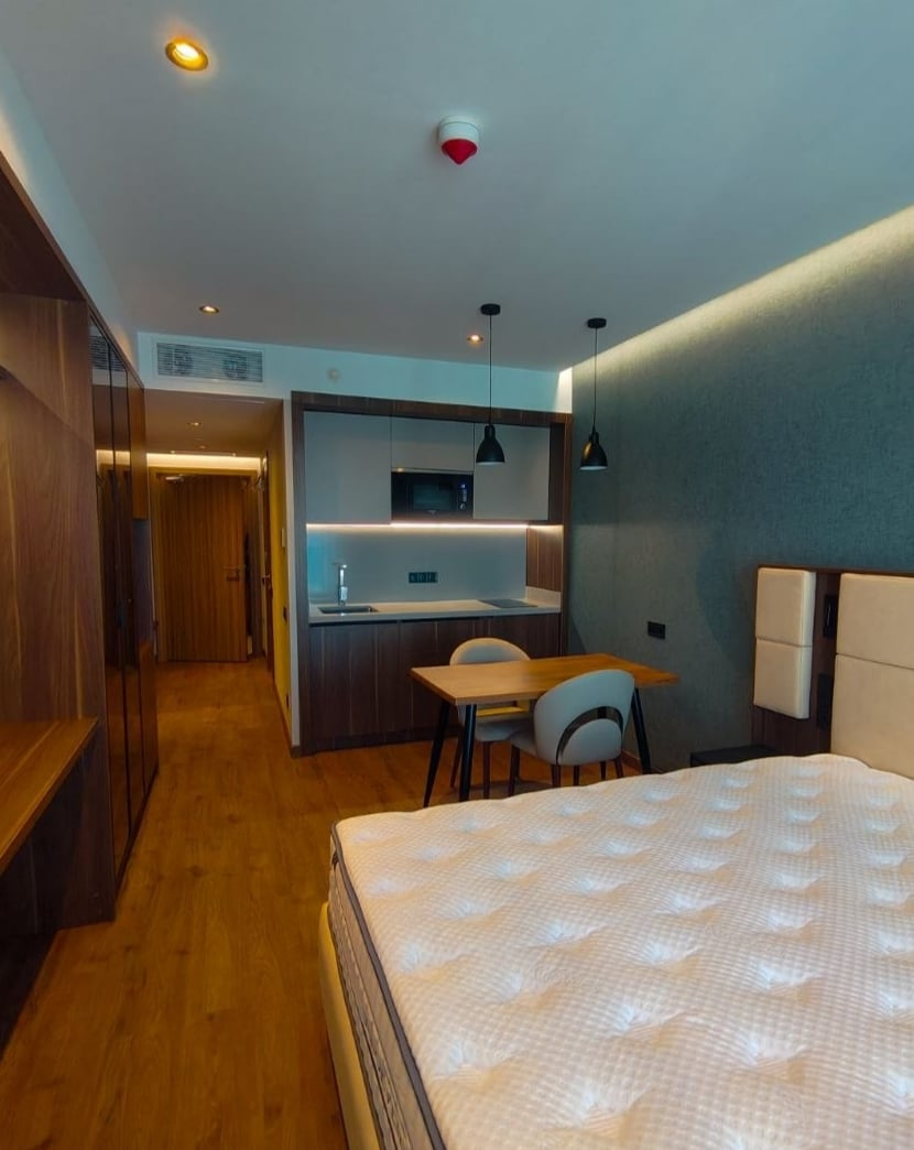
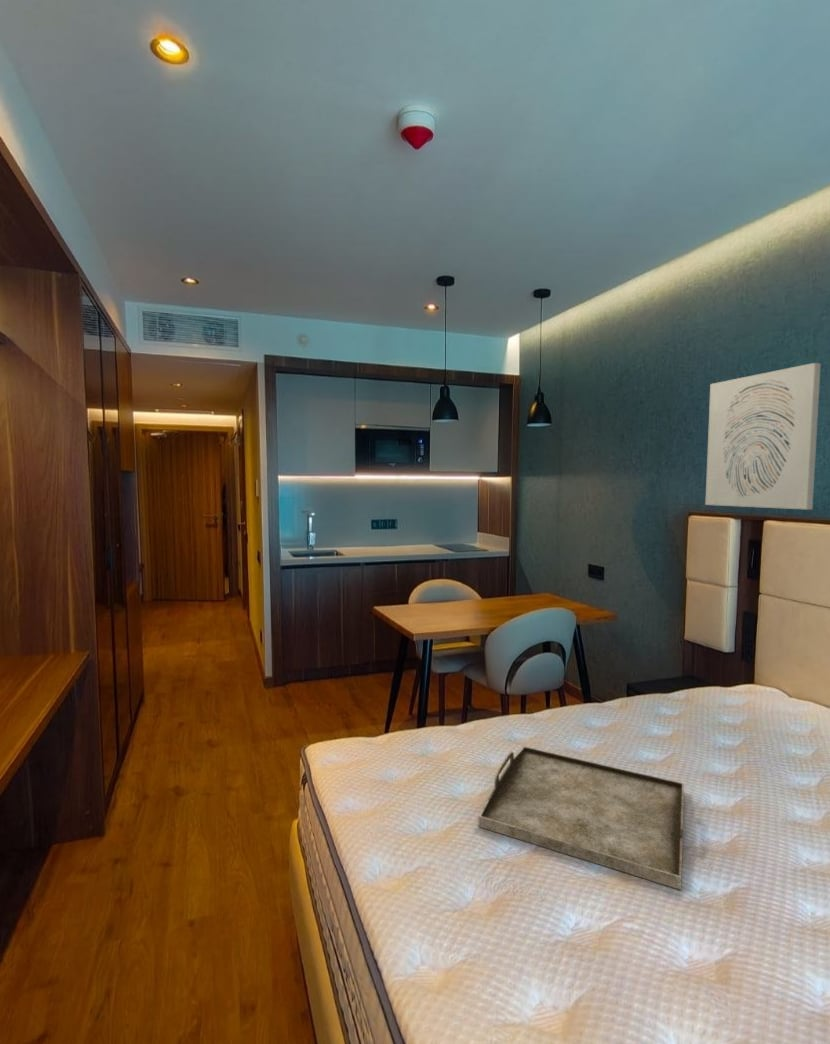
+ wall art (757, 441)
+ serving tray (586, 794)
